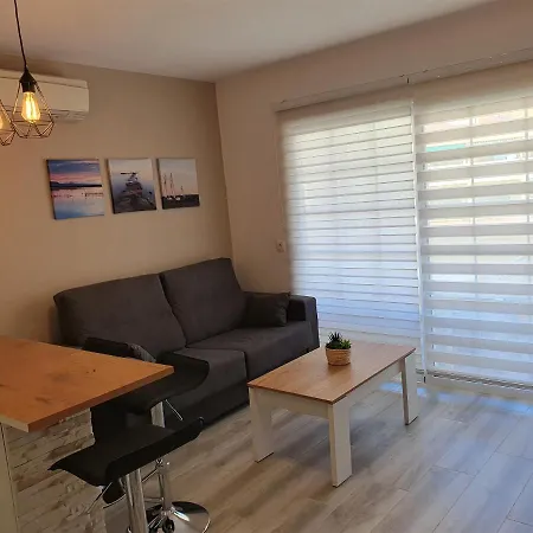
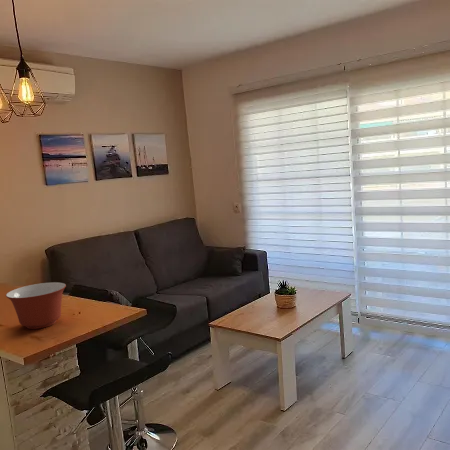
+ mixing bowl (38, 306)
